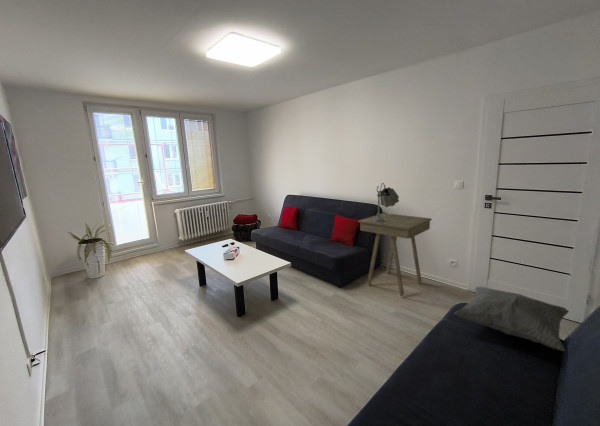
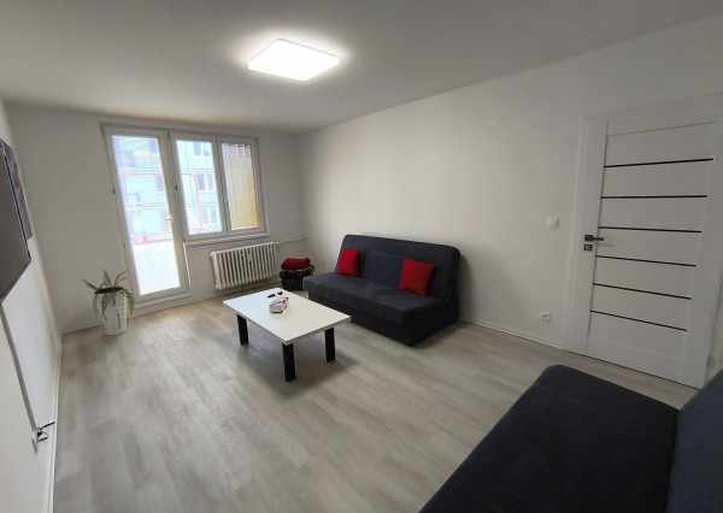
- table lamp (384, 201)
- side table (393, 252)
- decorative pillow (511, 312)
